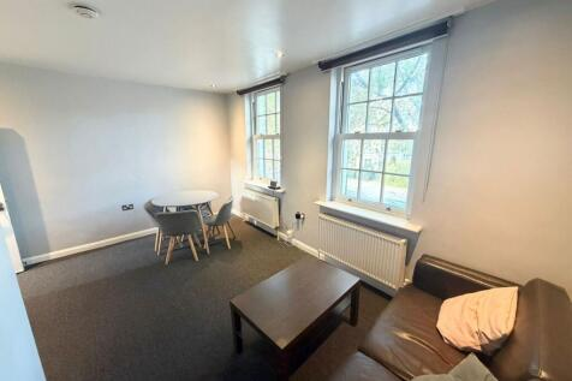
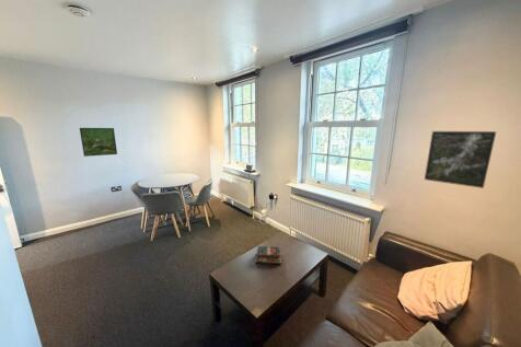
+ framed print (456, 158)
+ books (268, 254)
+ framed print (99, 141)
